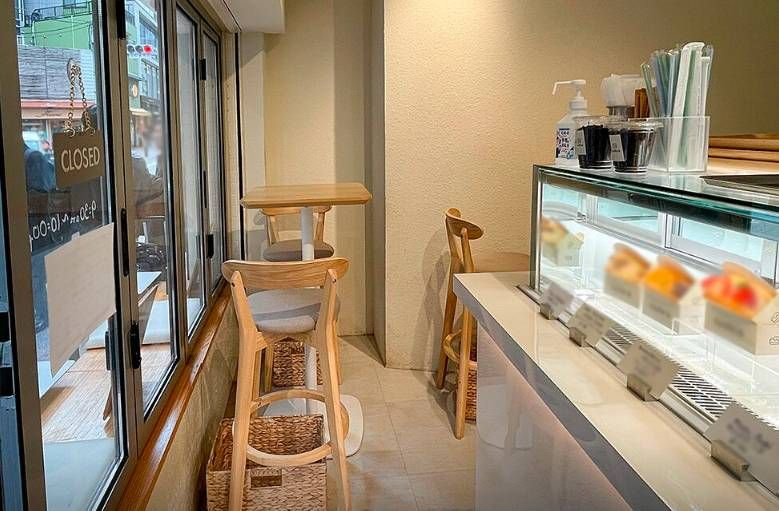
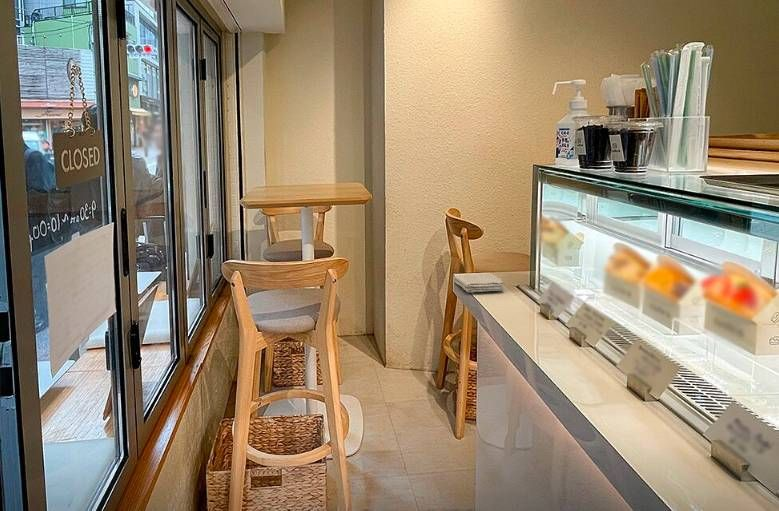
+ washcloth (478, 281)
